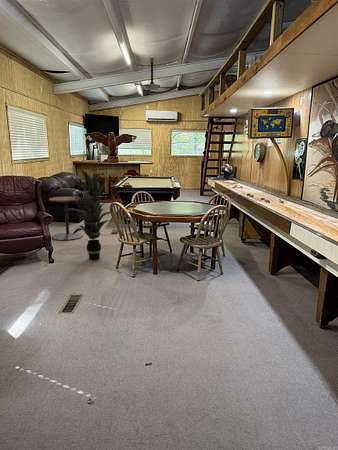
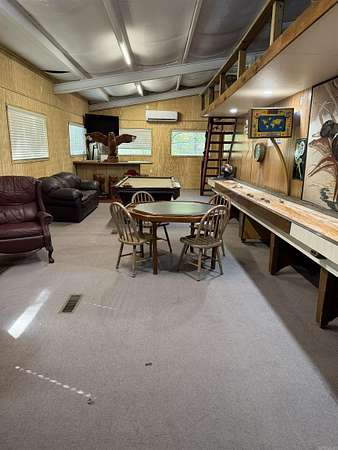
- indoor plant (88, 215)
- side table (66, 217)
- ceiling fan (152, 74)
